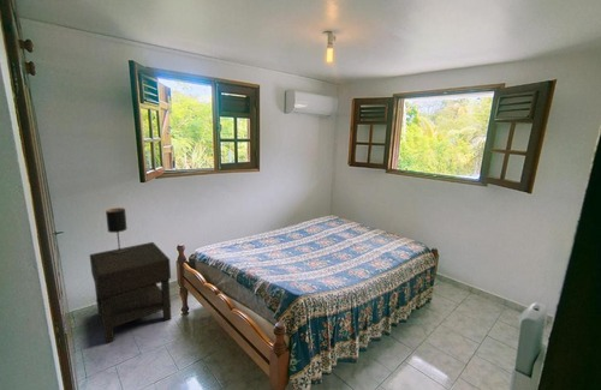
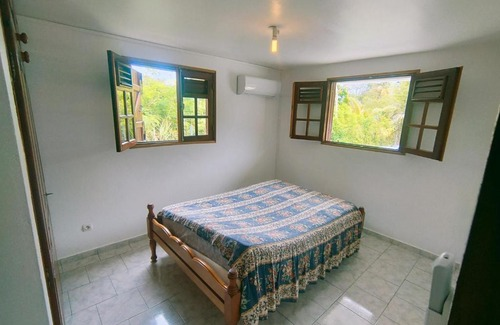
- table lamp (117, 230)
- nightstand (131, 286)
